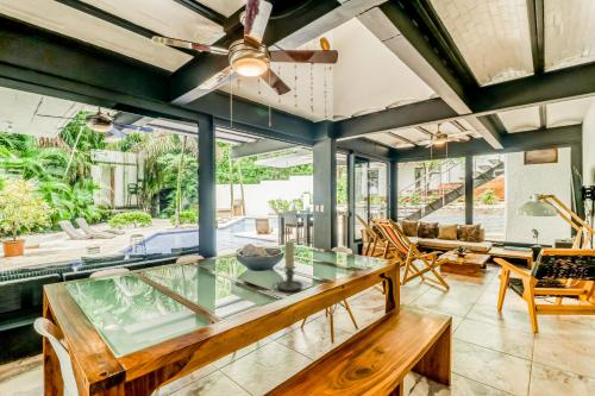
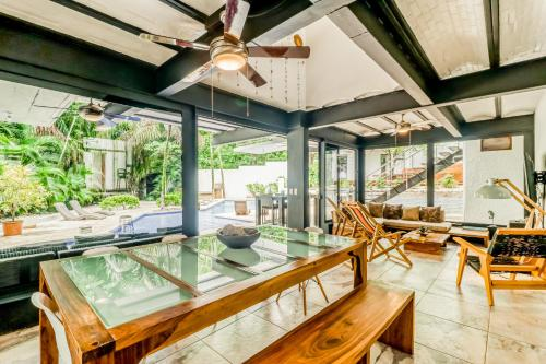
- candle holder (287, 264)
